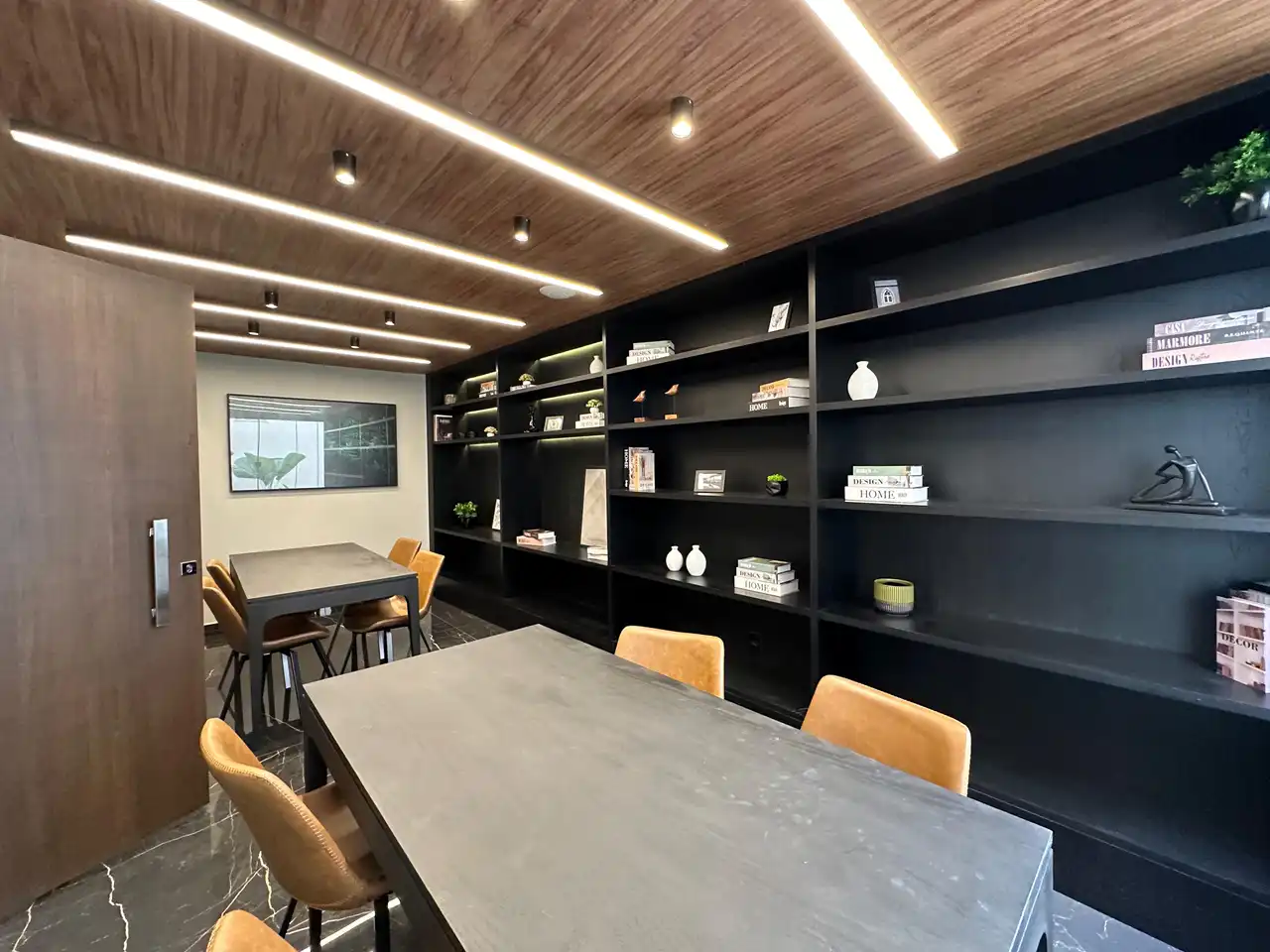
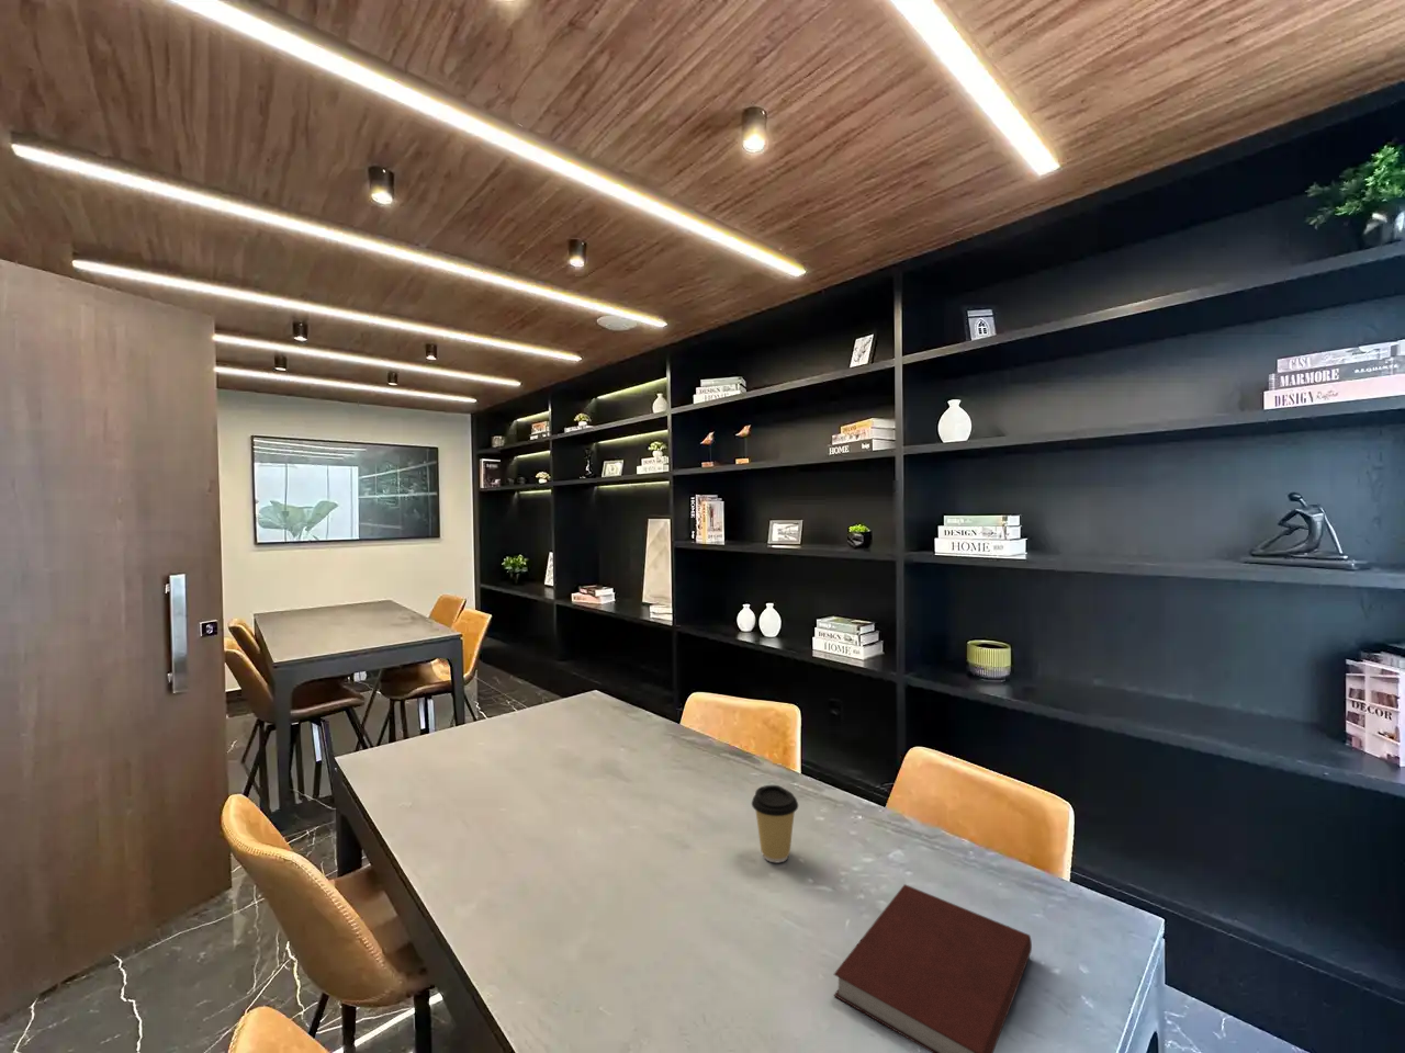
+ coffee cup (774, 824)
+ notebook (936, 965)
